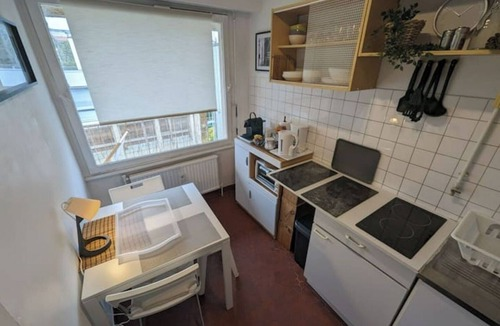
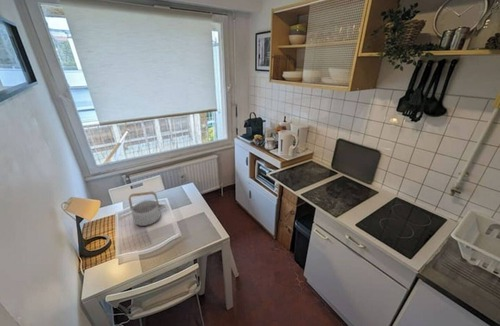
+ teapot (147, 206)
